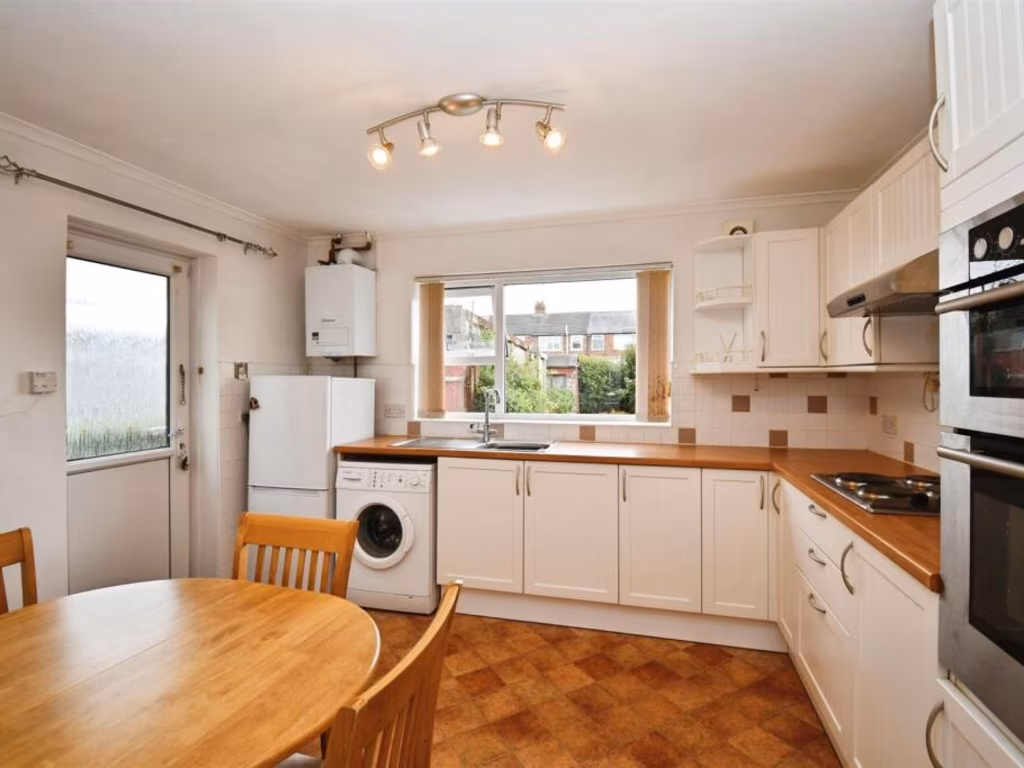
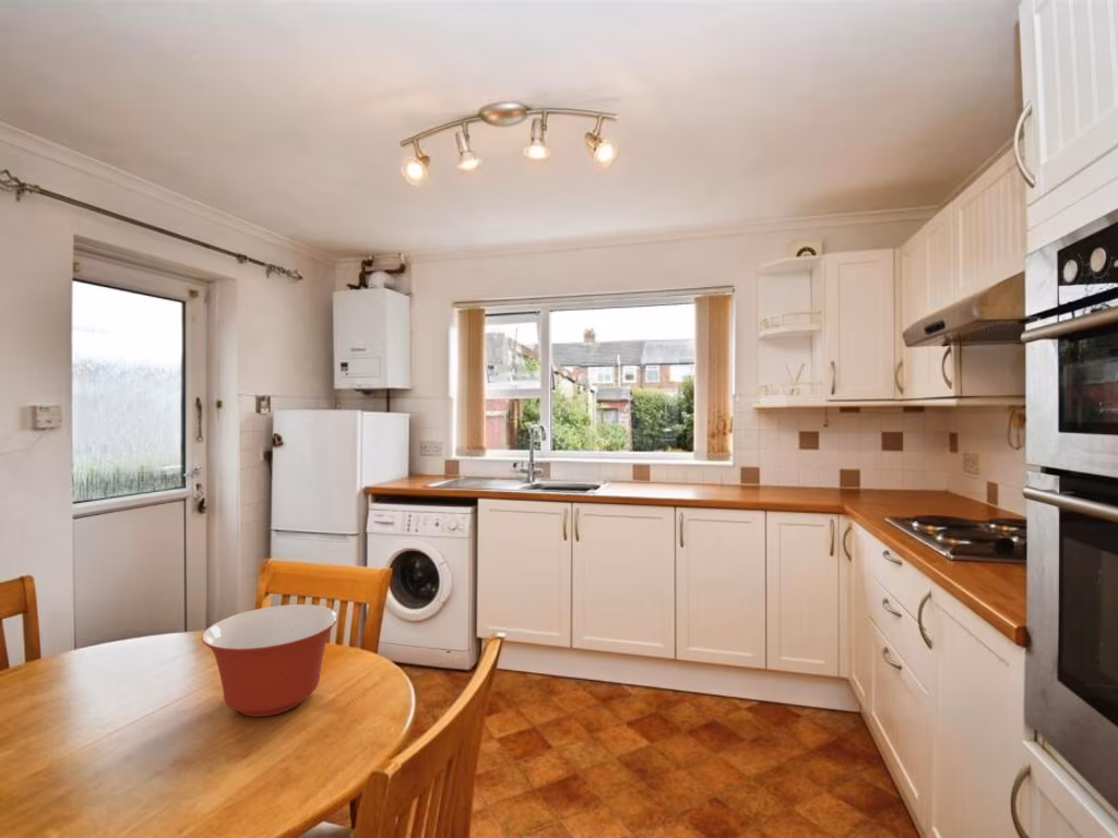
+ mixing bowl (273, 662)
